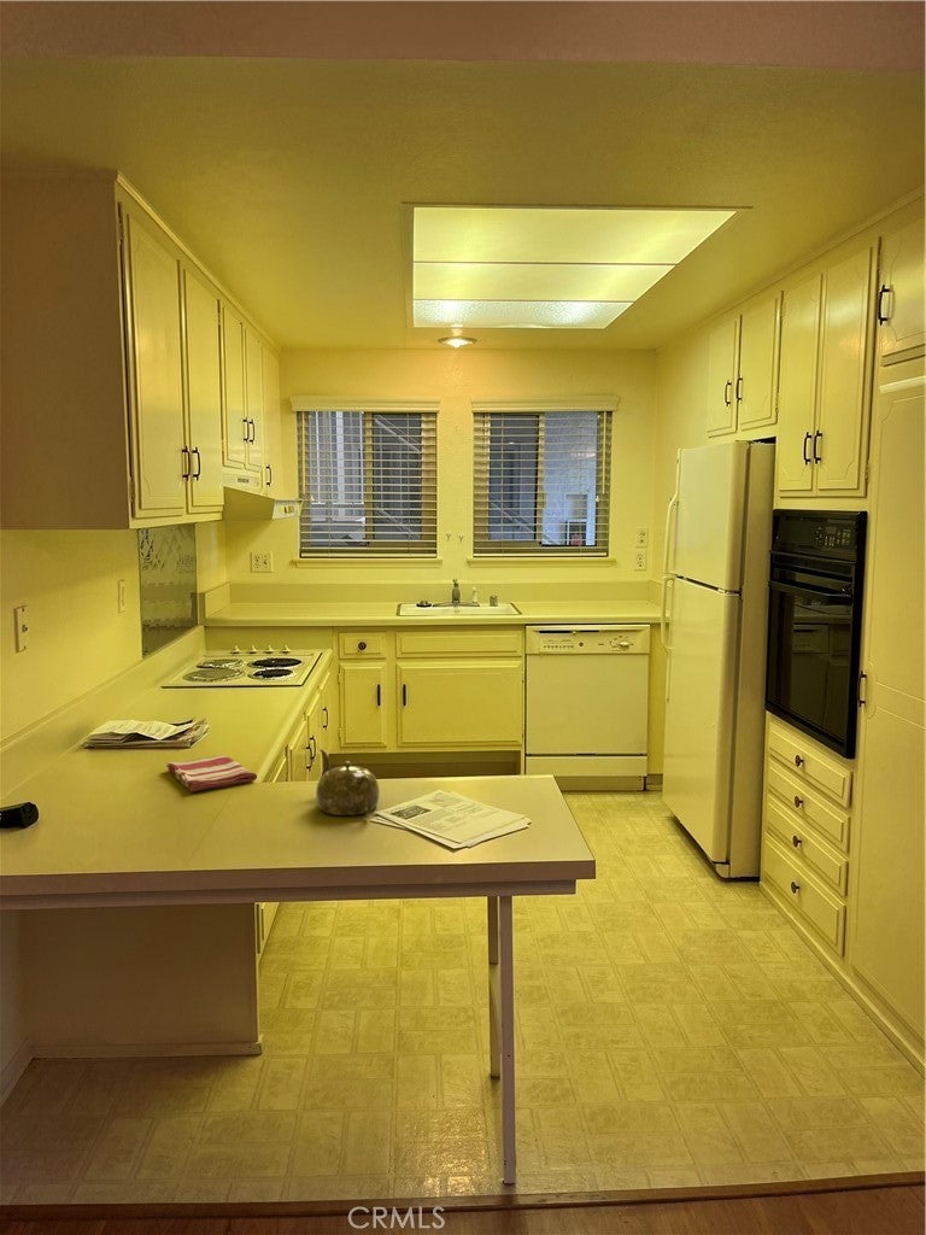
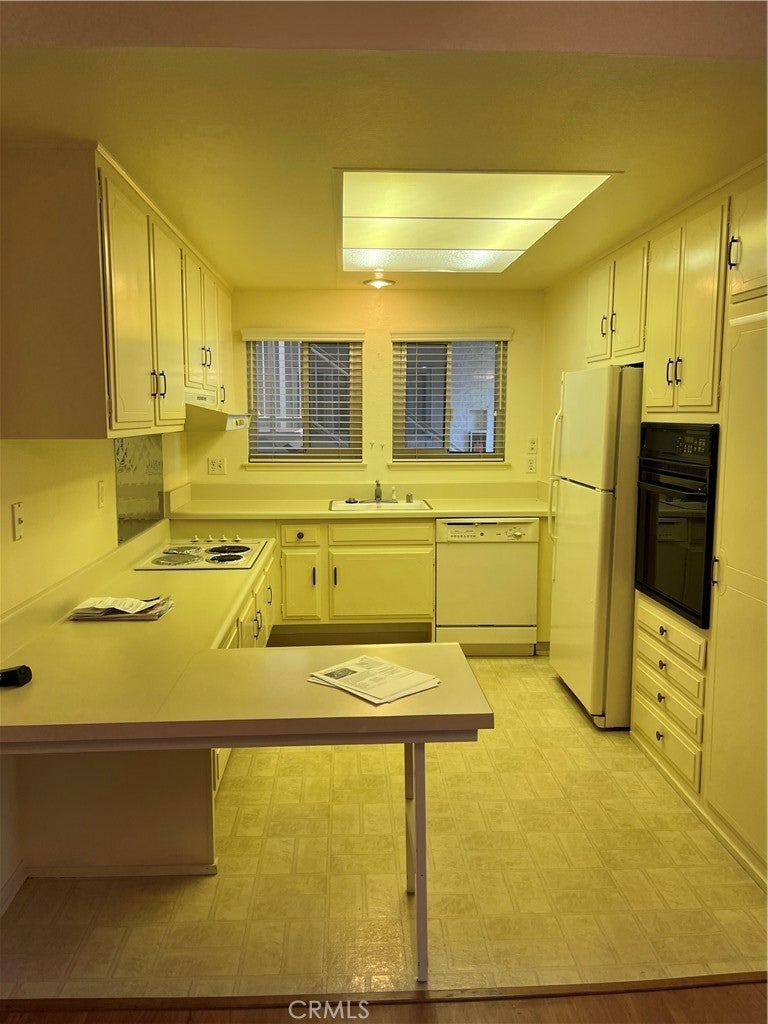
- teapot (345, 782)
- dish towel (210, 769)
